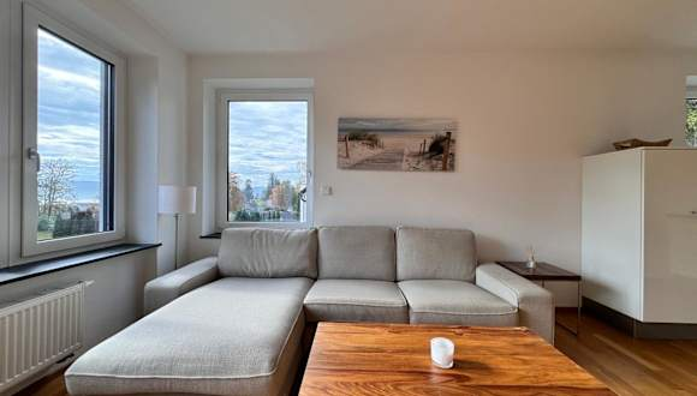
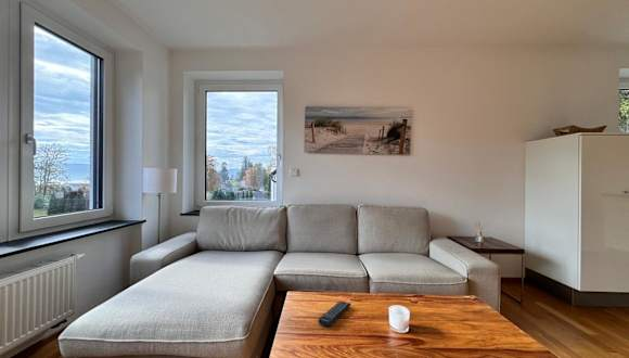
+ remote control (335, 312)
